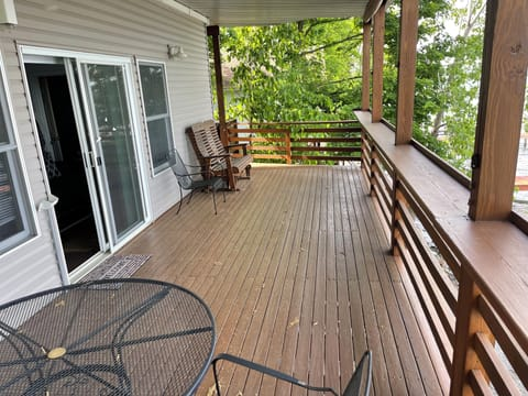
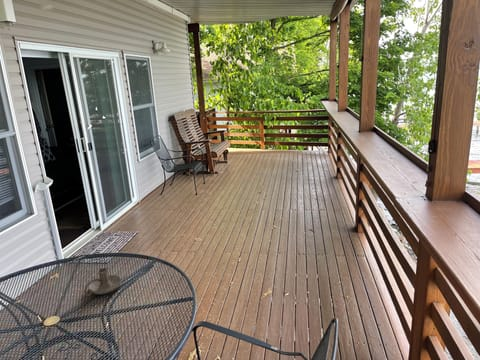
+ candle holder (101, 280)
